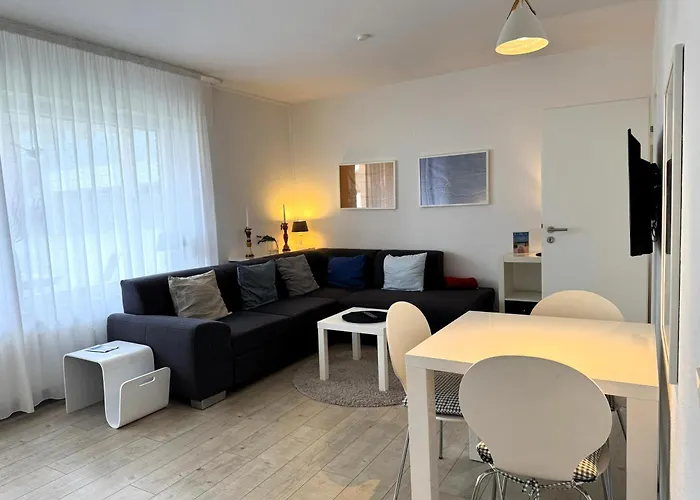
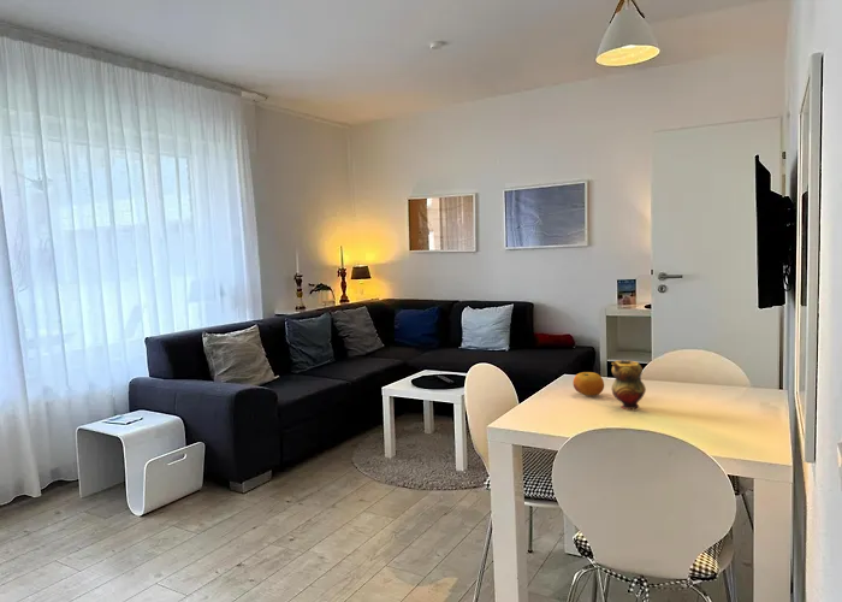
+ teapot (628, 380)
+ fruit (588, 383)
